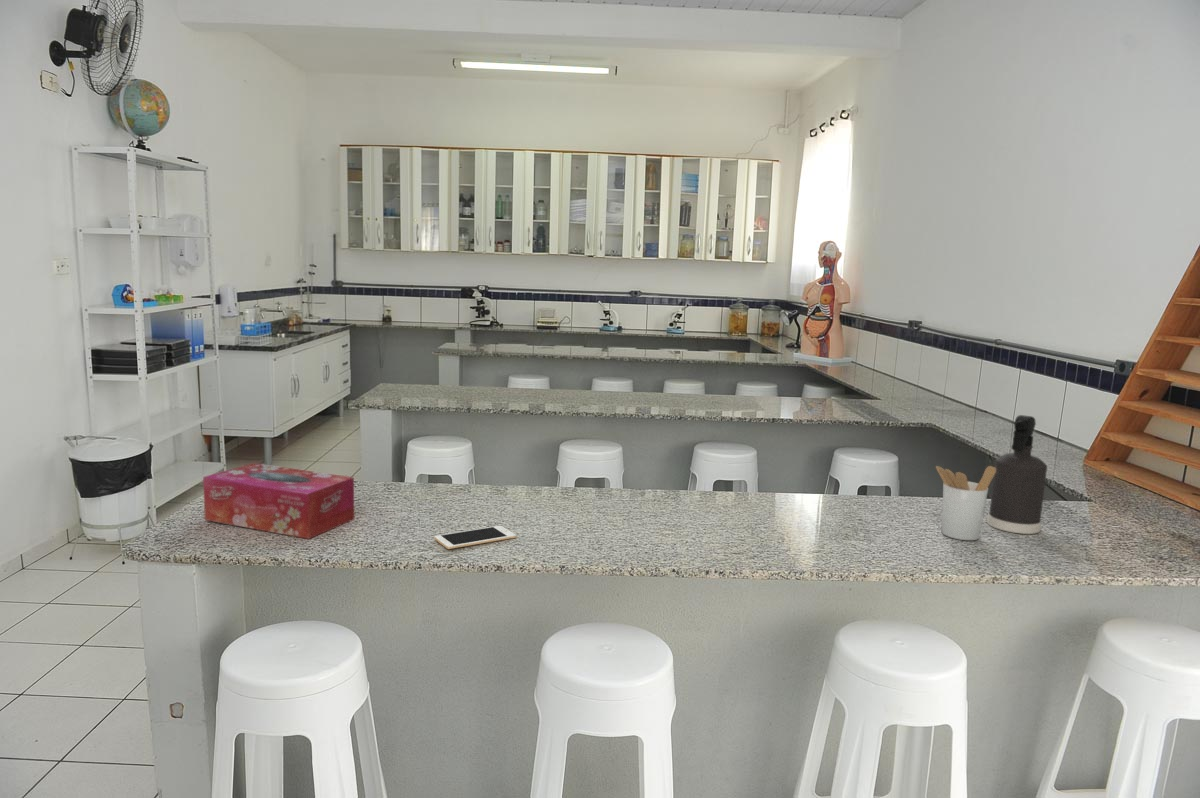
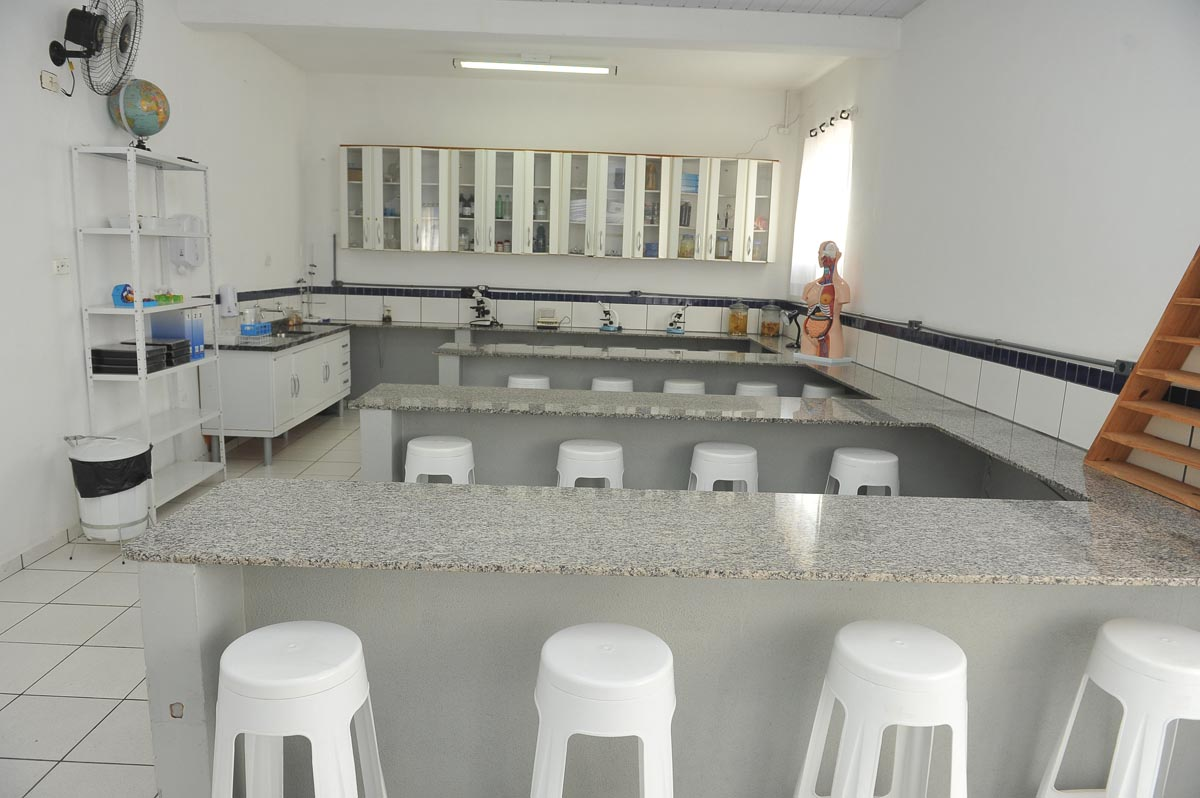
- utensil holder (959, 499)
- tissue box (279, 498)
- cell phone (475, 536)
- spray bottle (1019, 472)
